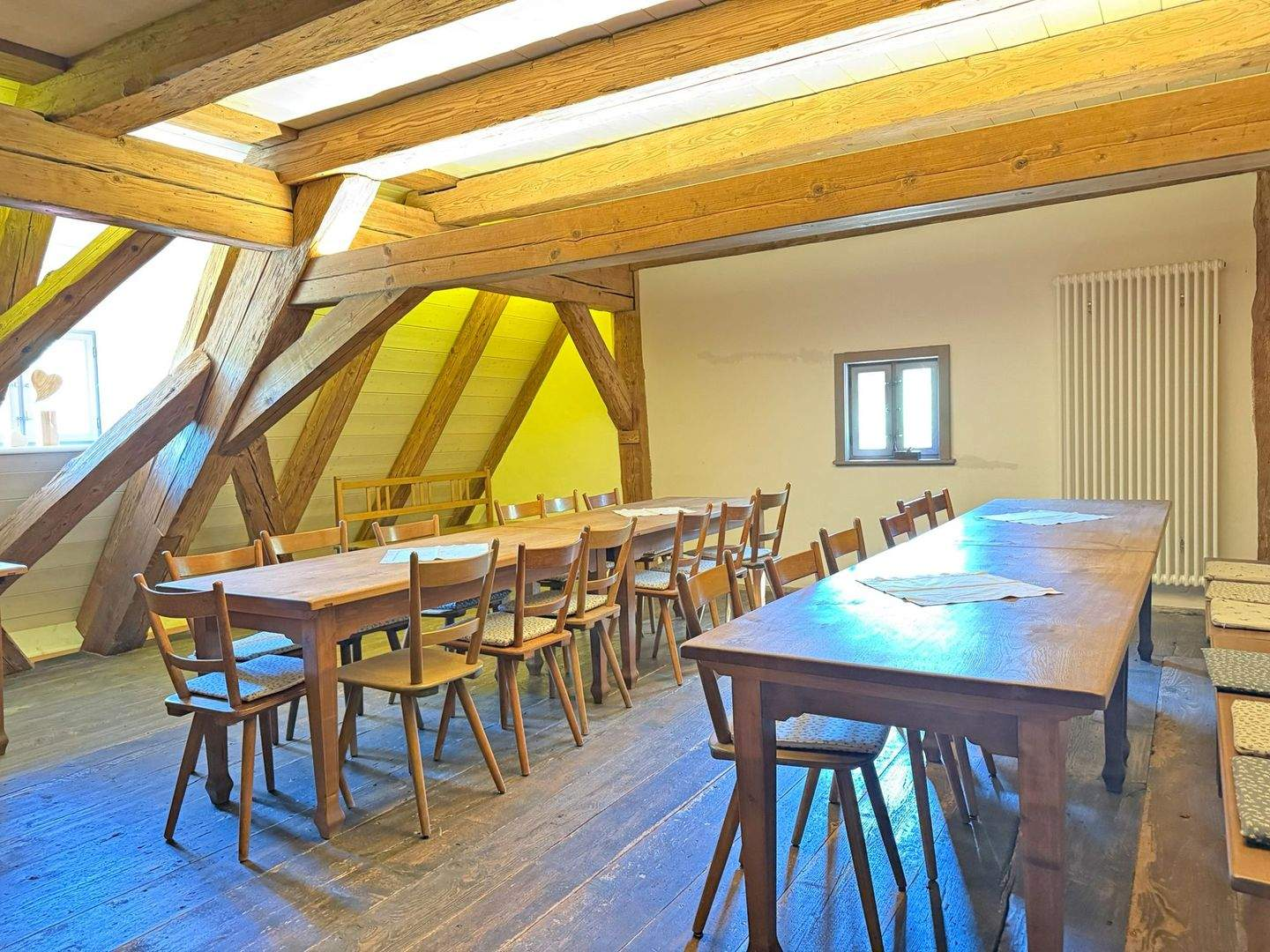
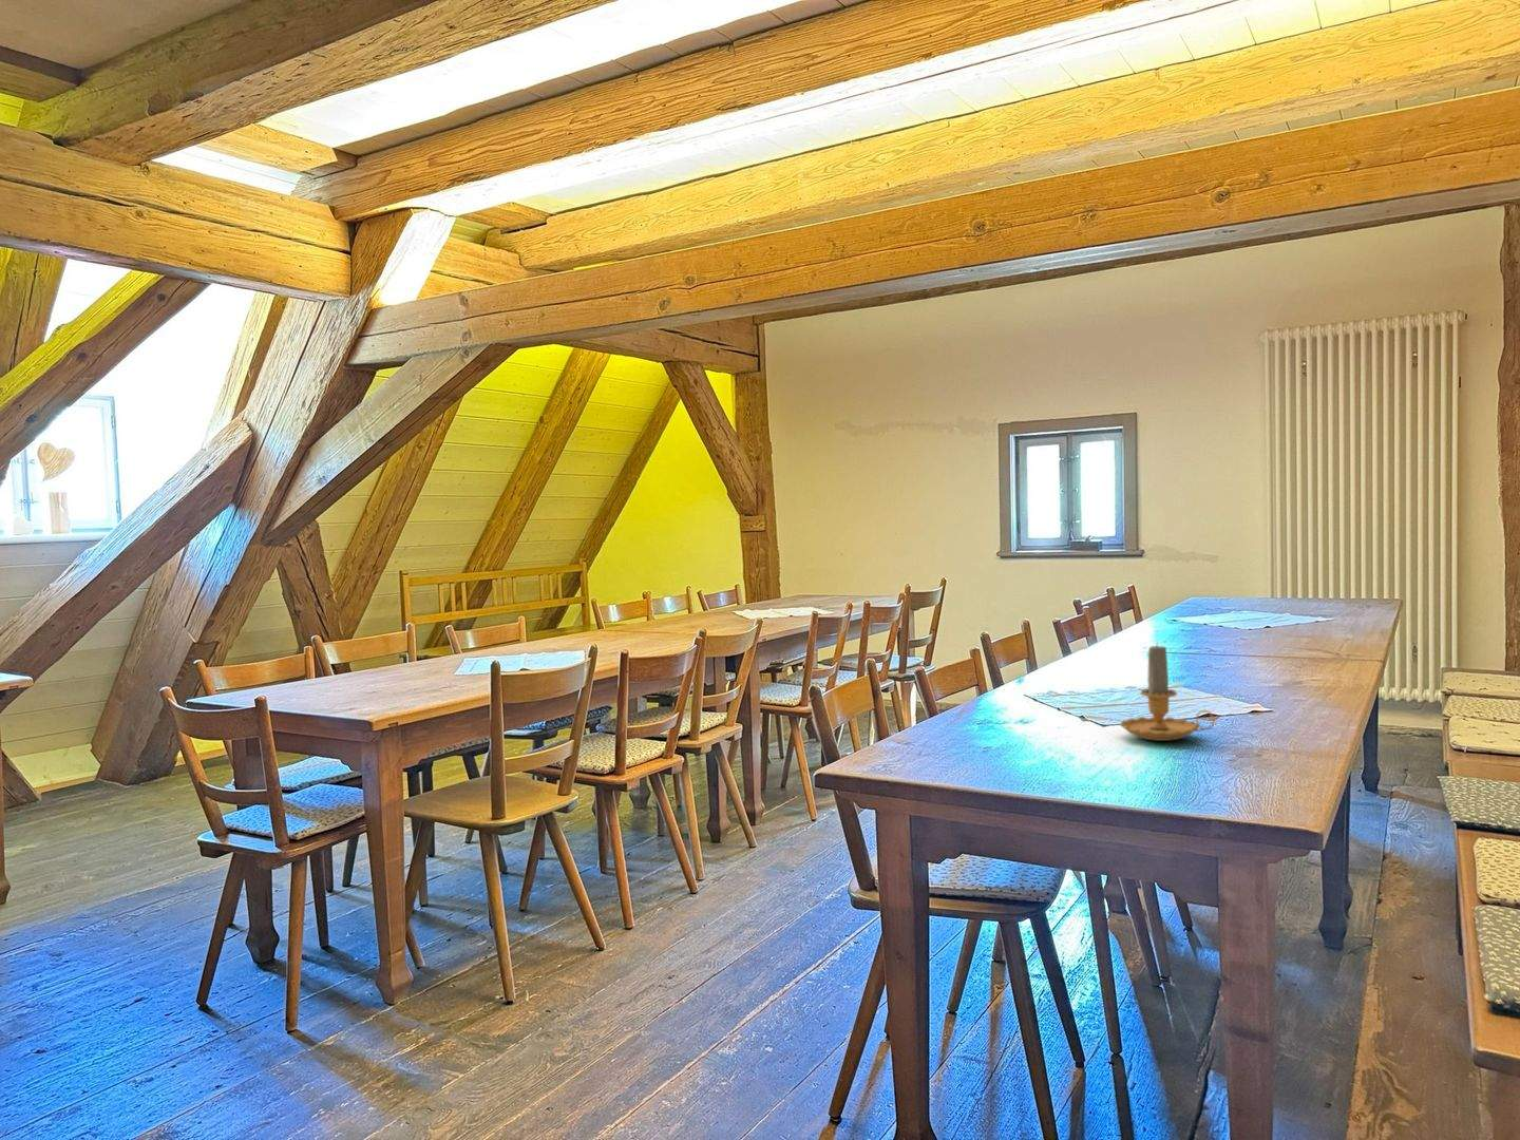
+ candle (1167, 690)
